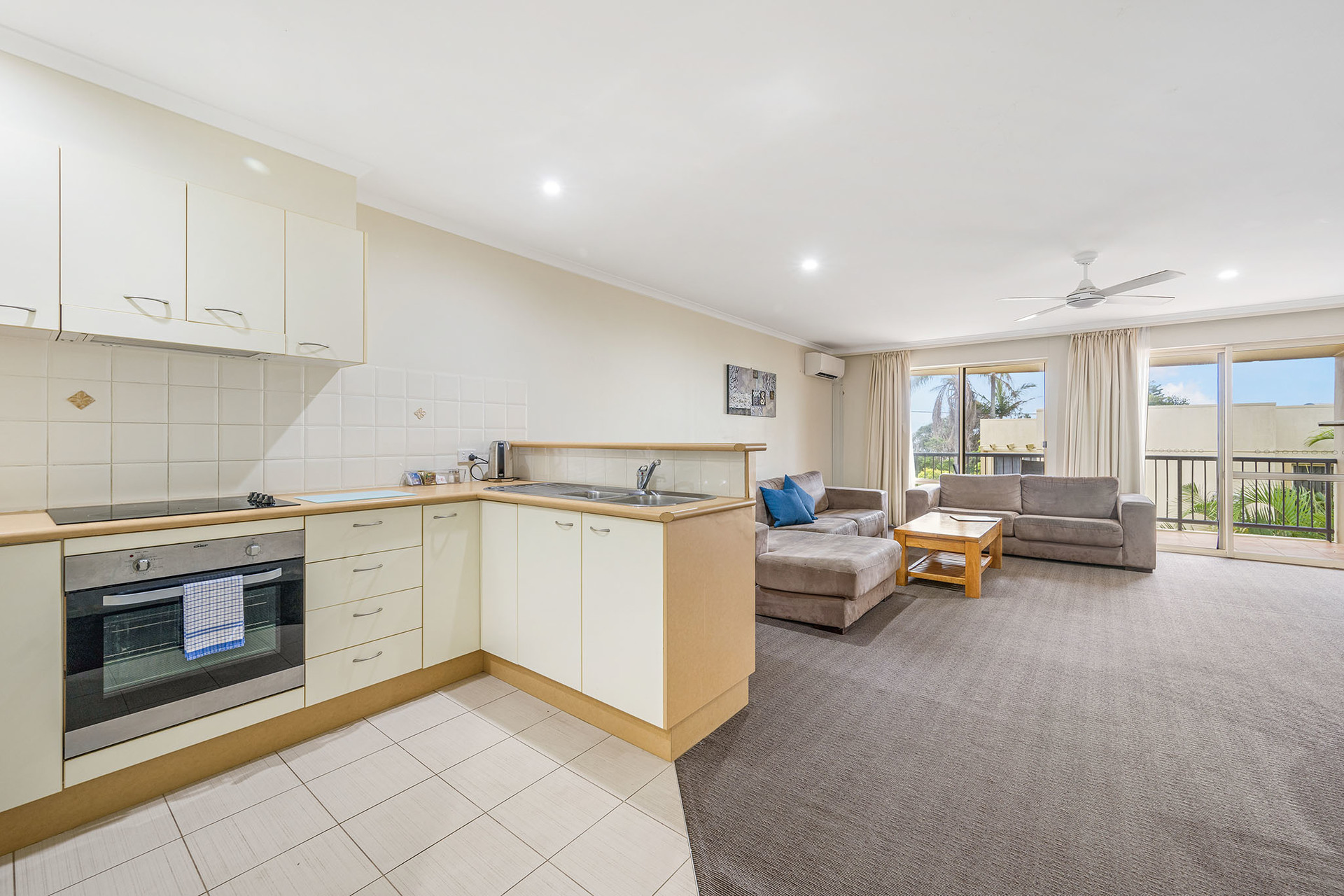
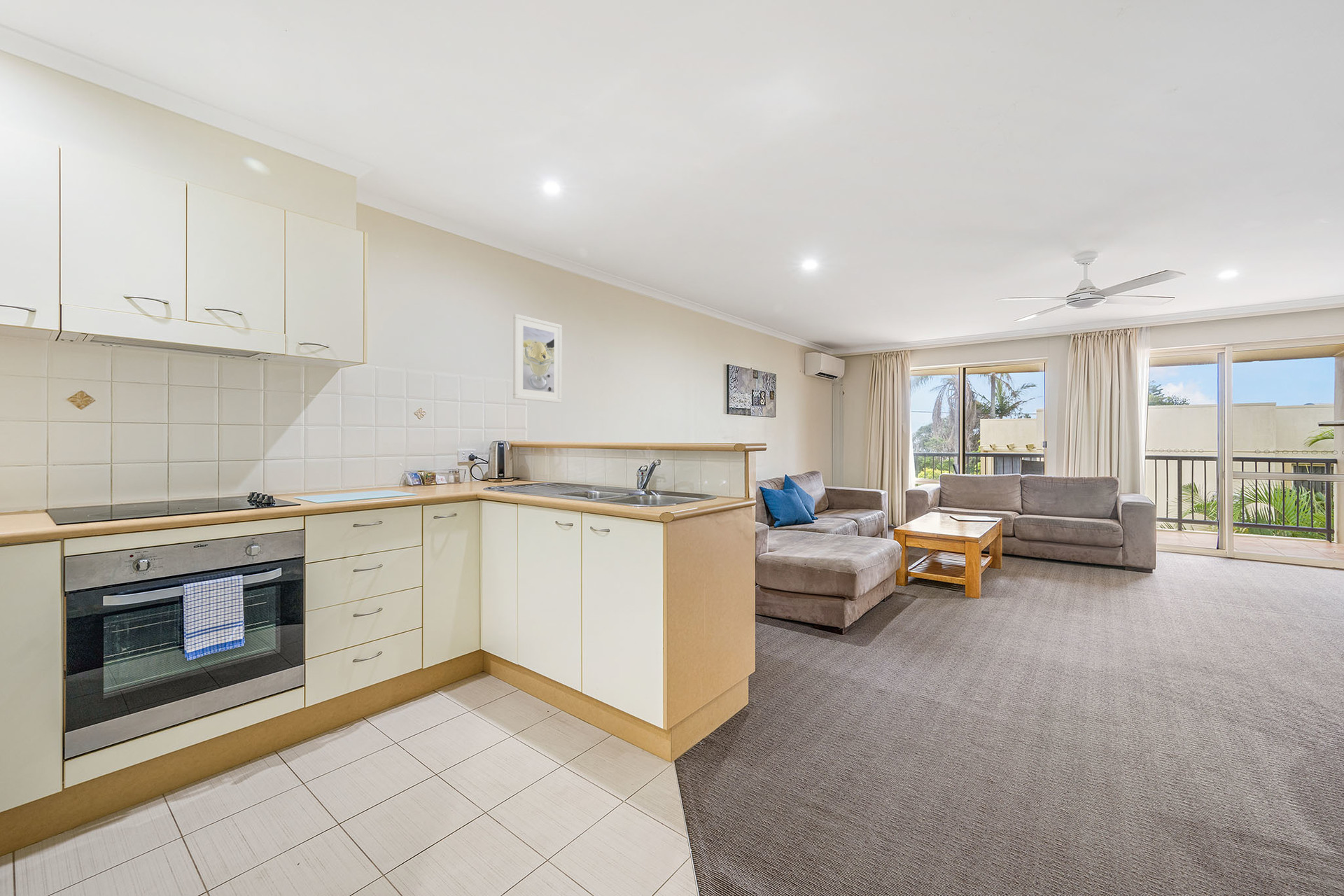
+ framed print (538, 360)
